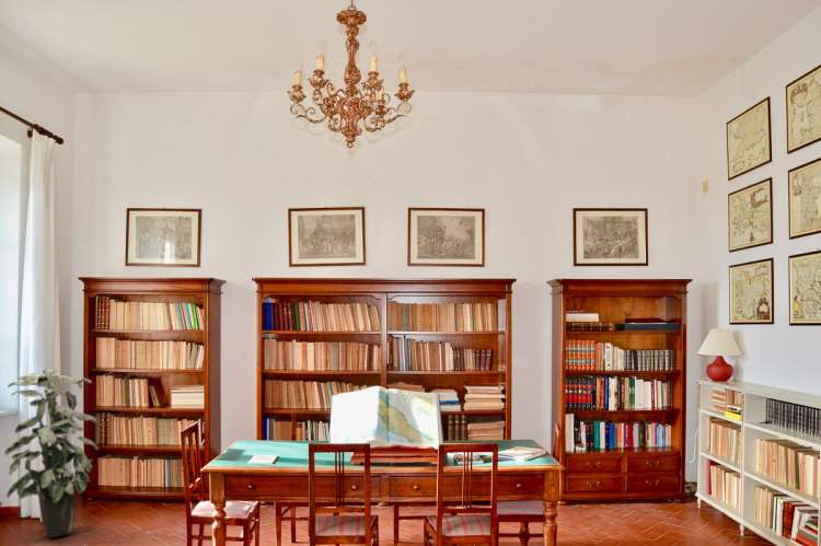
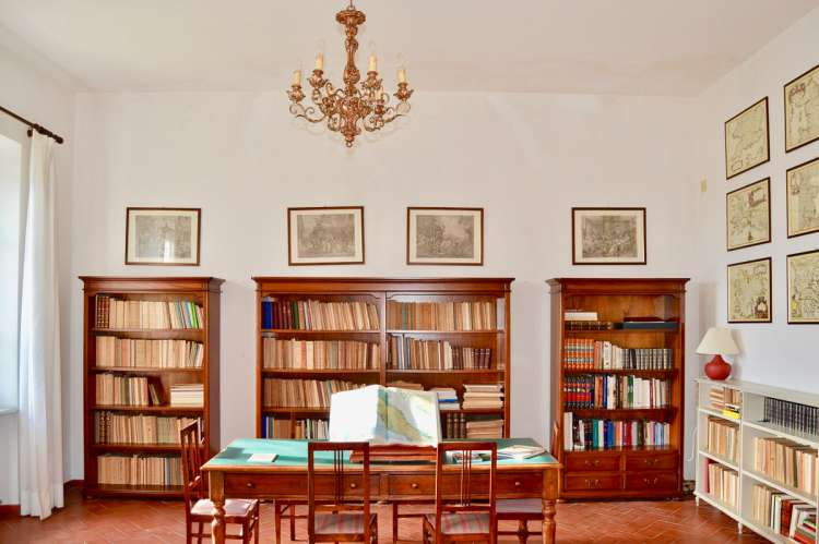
- indoor plant (50, 451)
